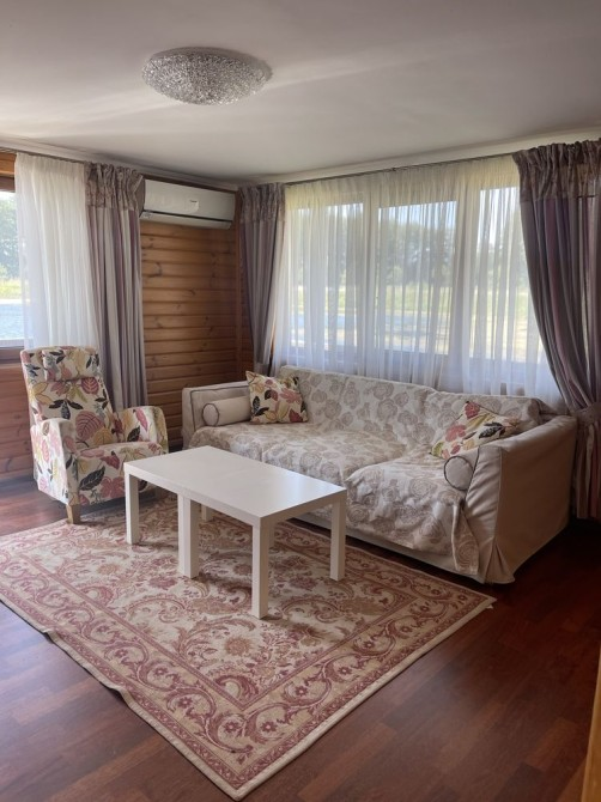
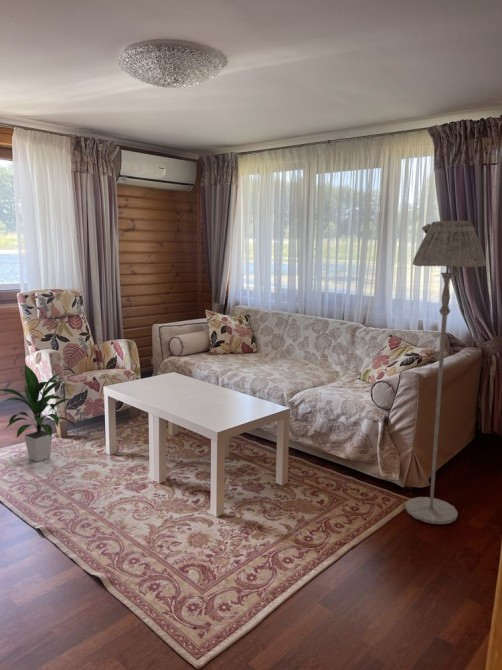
+ indoor plant (40, 412)
+ floor lamp (440, 373)
